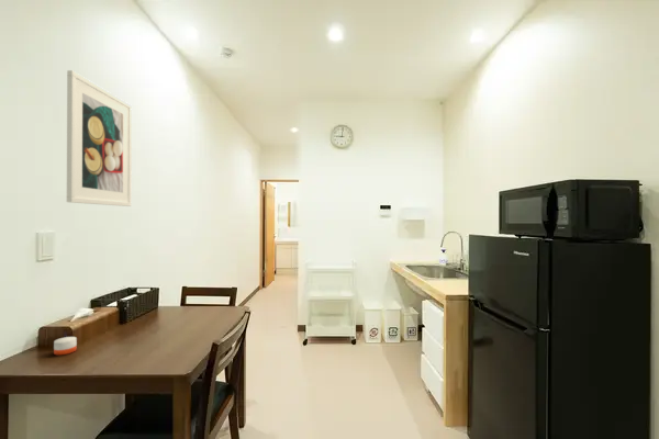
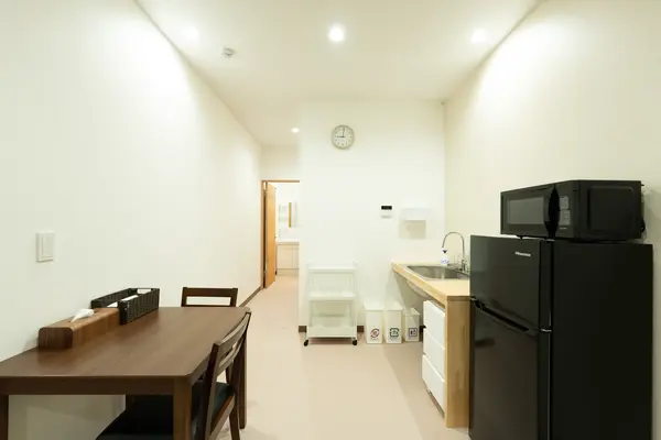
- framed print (103, 147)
- candle (65, 339)
